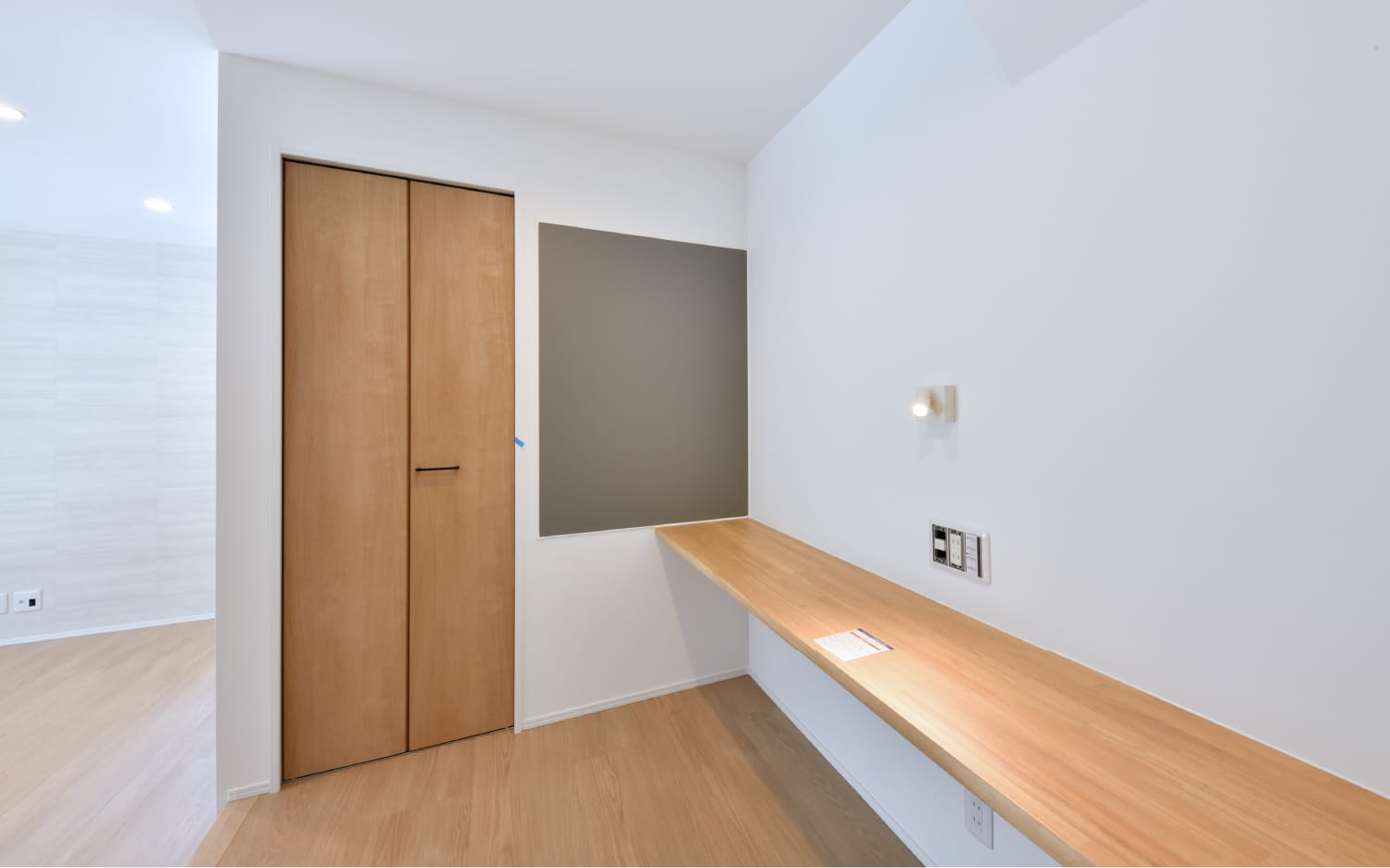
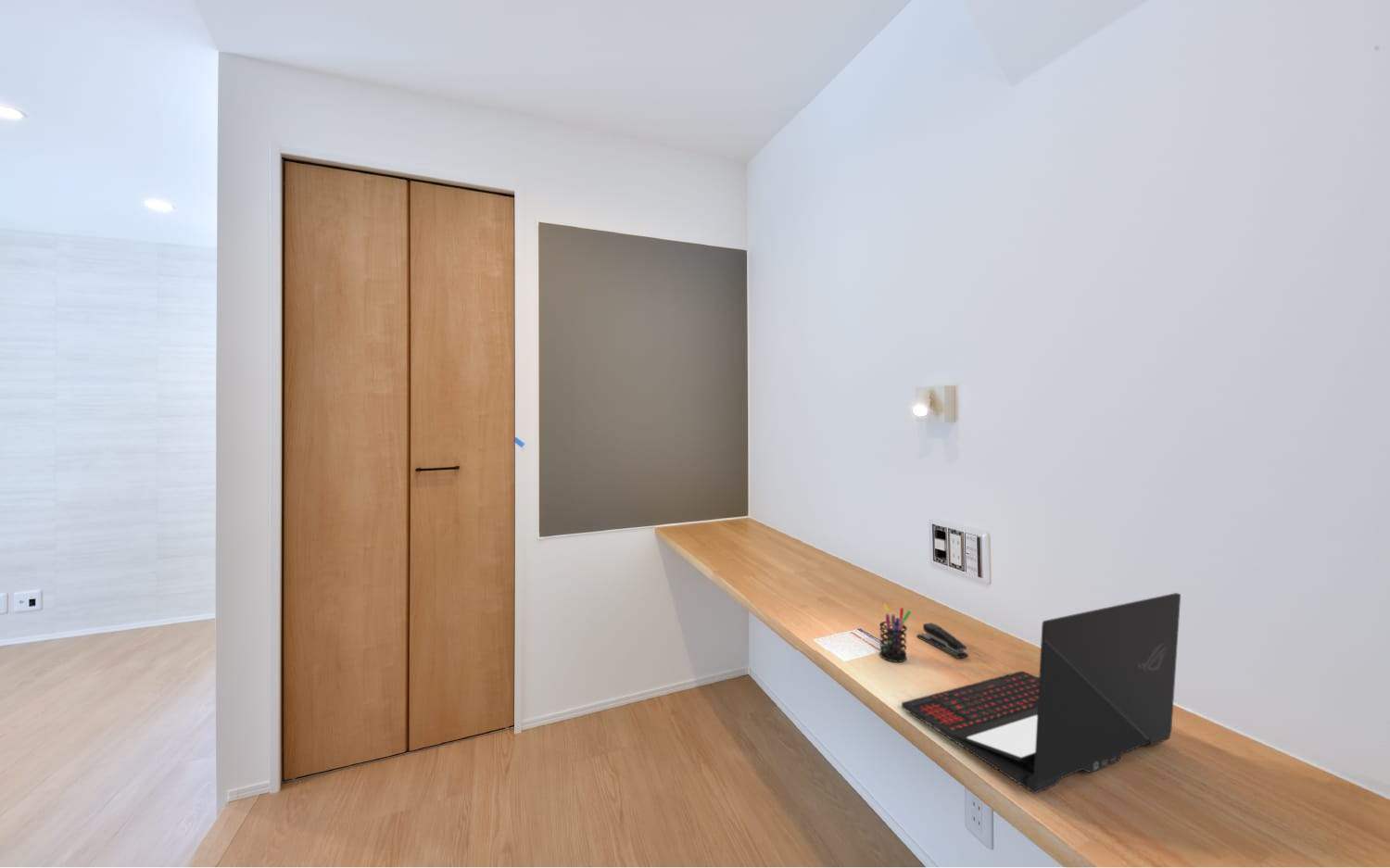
+ stapler (941, 637)
+ laptop (1041, 655)
+ pen holder (896, 630)
